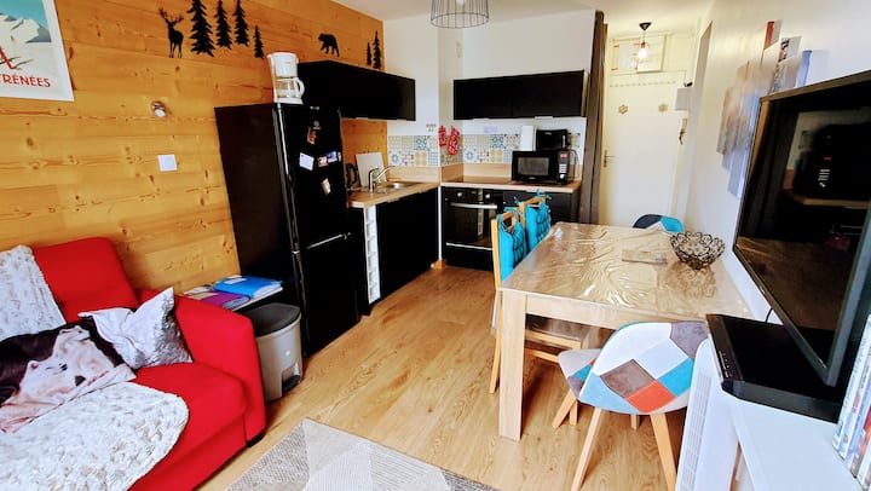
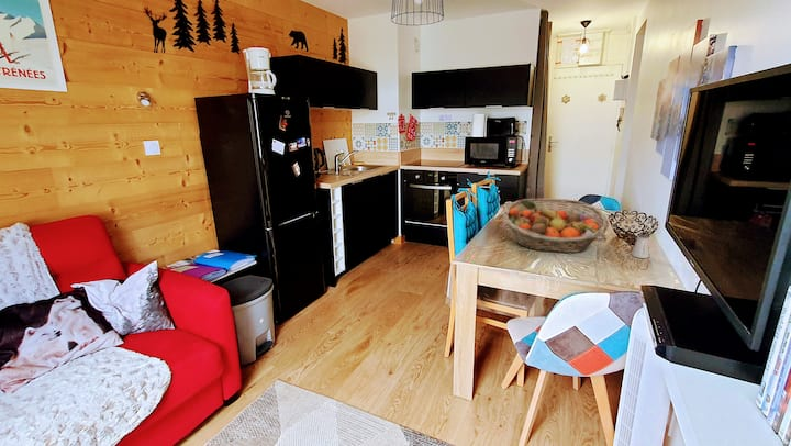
+ fruit basket (553, 223)
+ saltshaker (642, 245)
